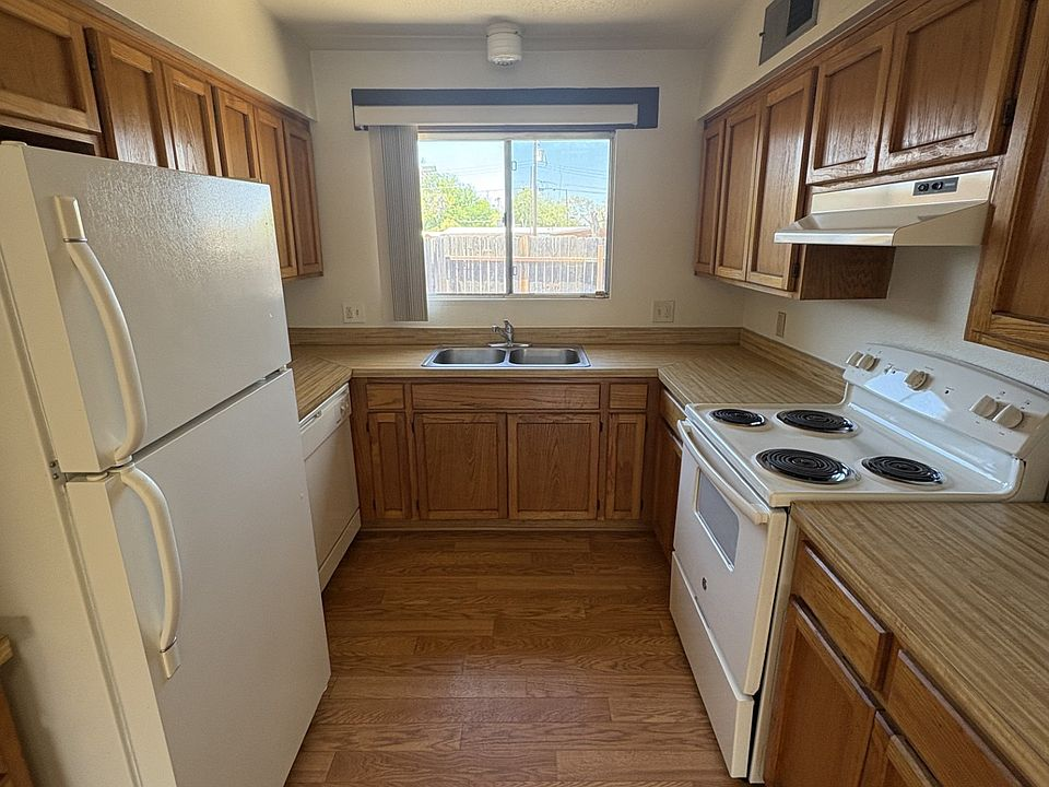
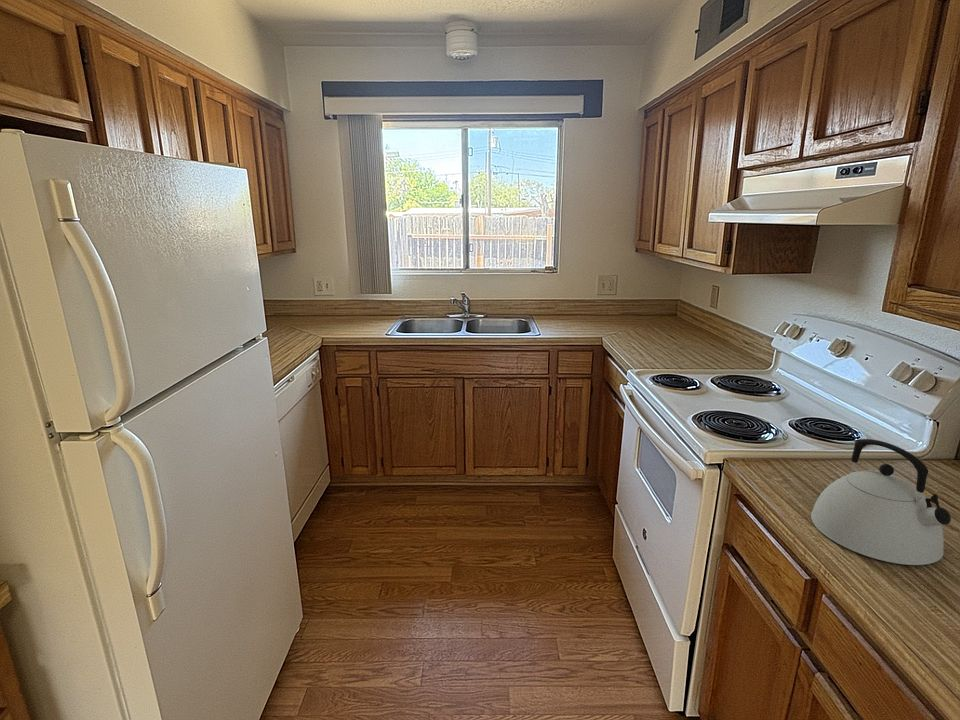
+ kettle (884, 490)
